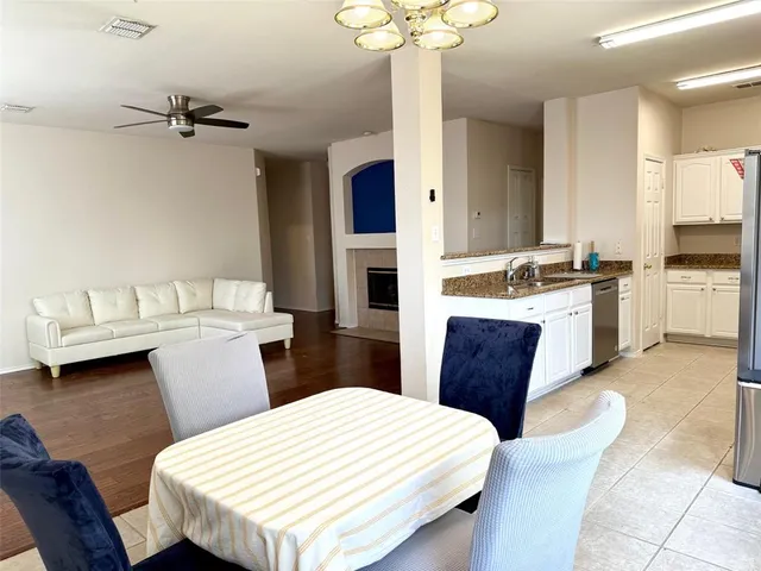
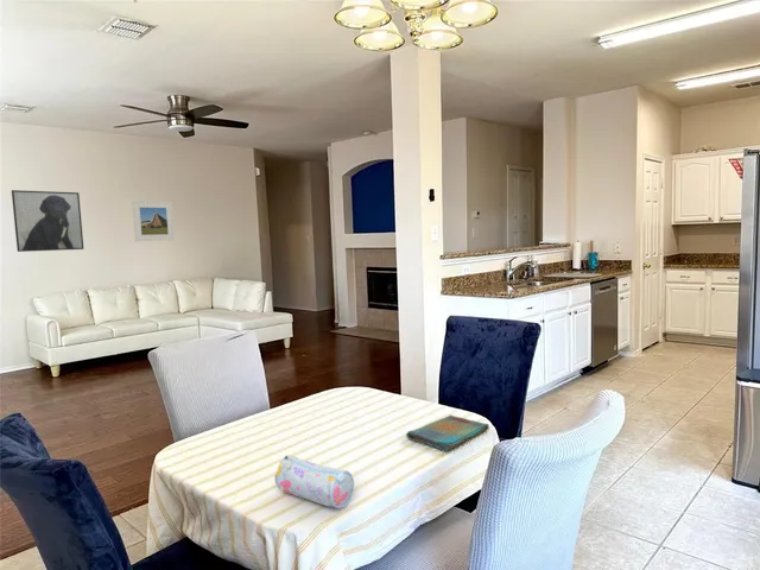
+ pencil case (314, 480)
+ dish towel (448, 430)
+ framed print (49, 221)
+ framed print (153, 221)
